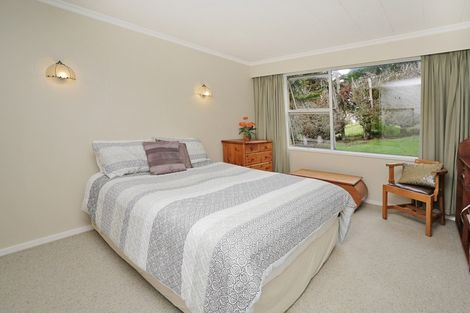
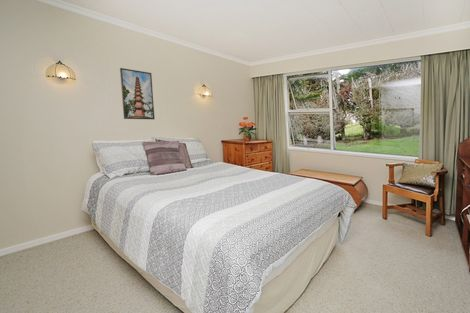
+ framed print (138, 95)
